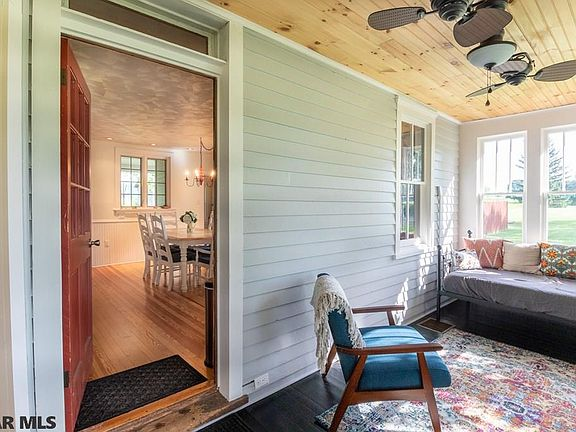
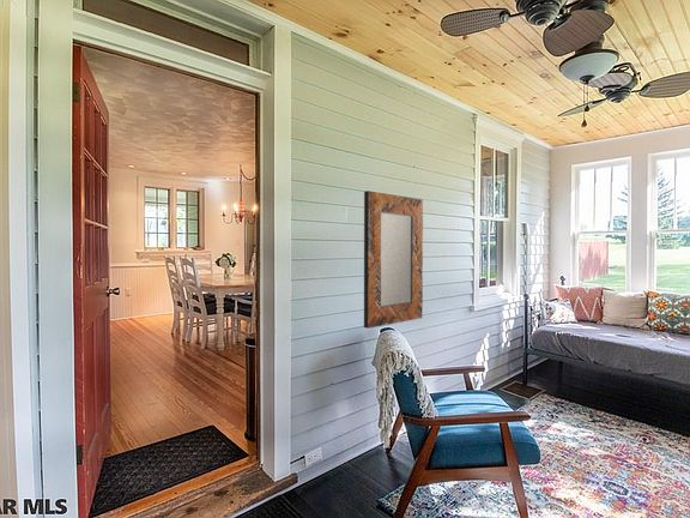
+ home mirror (395, 259)
